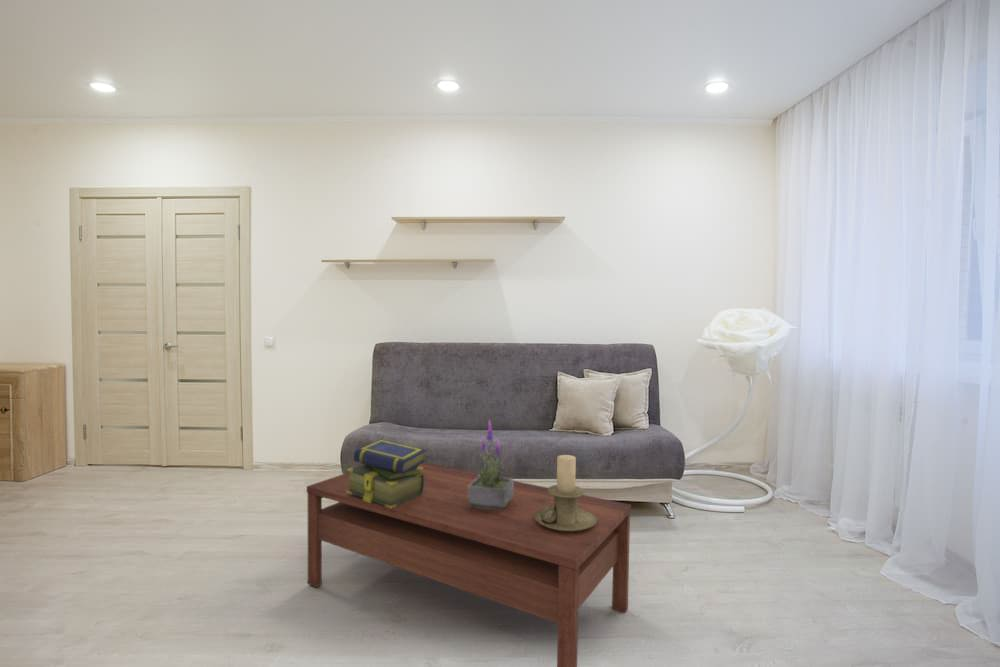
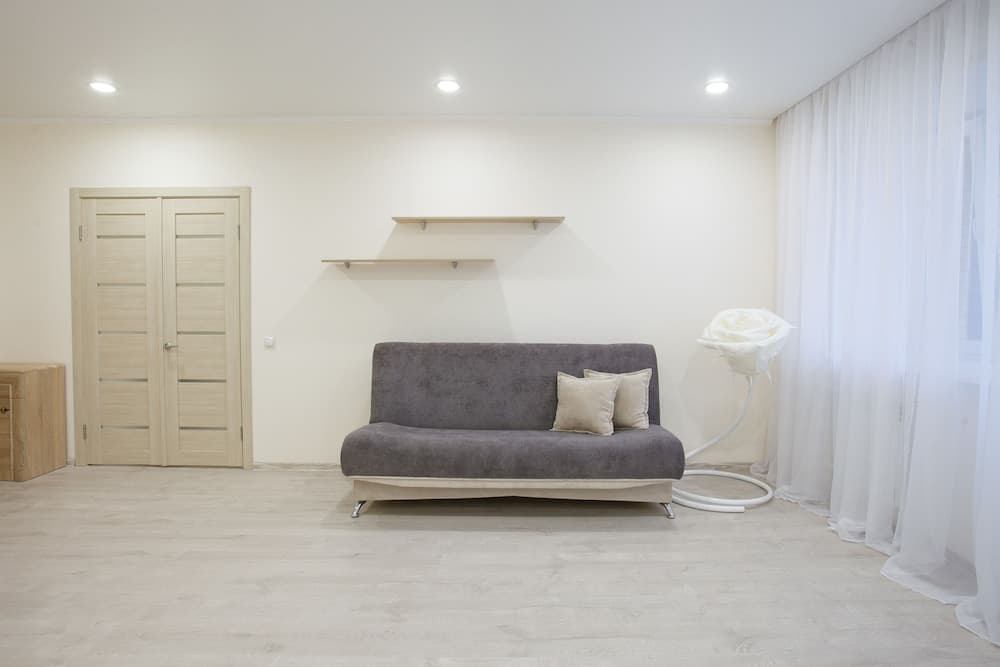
- coffee table (462, 545)
- stack of books (389, 470)
- potted plant (491, 461)
- candle holder (565, 488)
